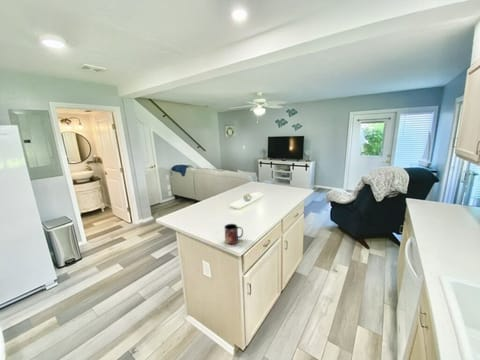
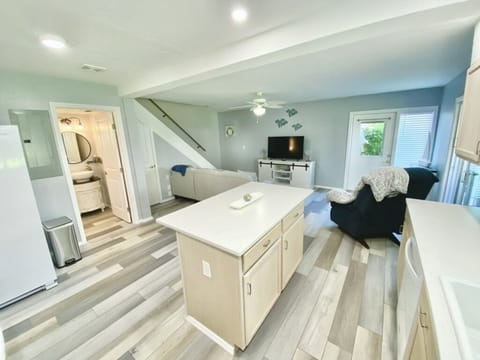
- mug (234, 233)
